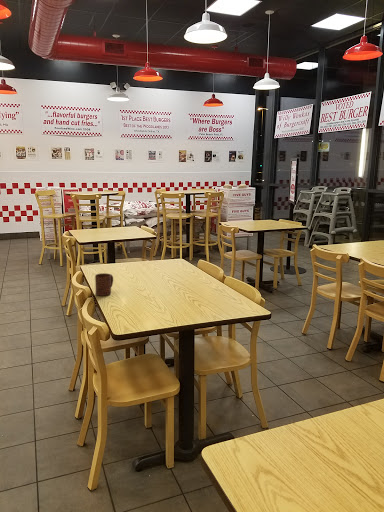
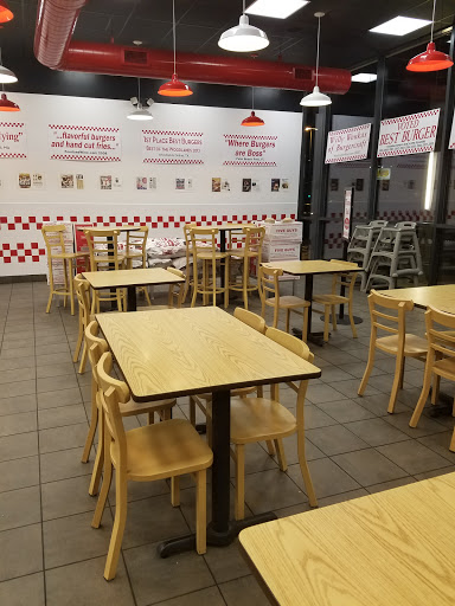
- cup (104, 283)
